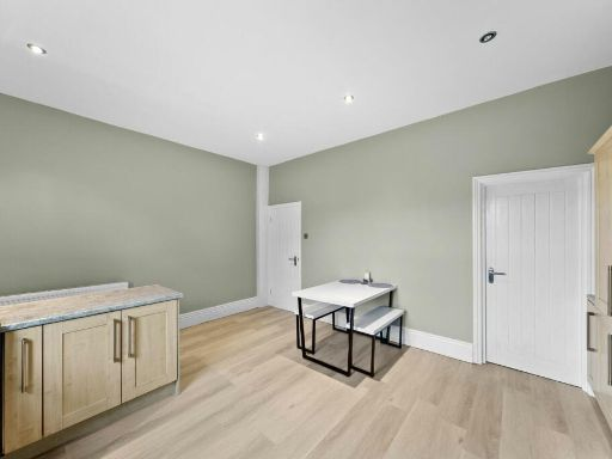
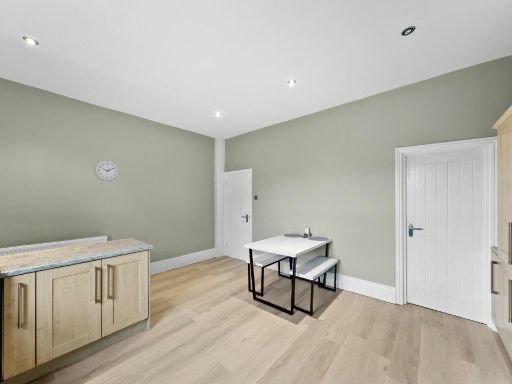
+ wall clock (107, 171)
